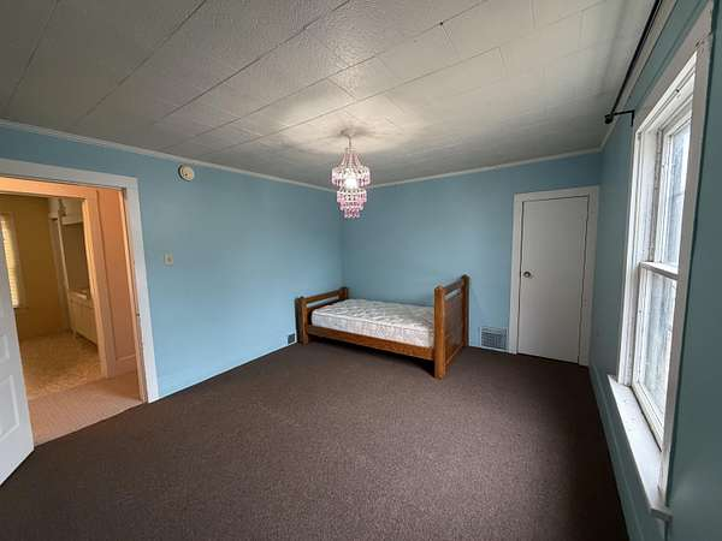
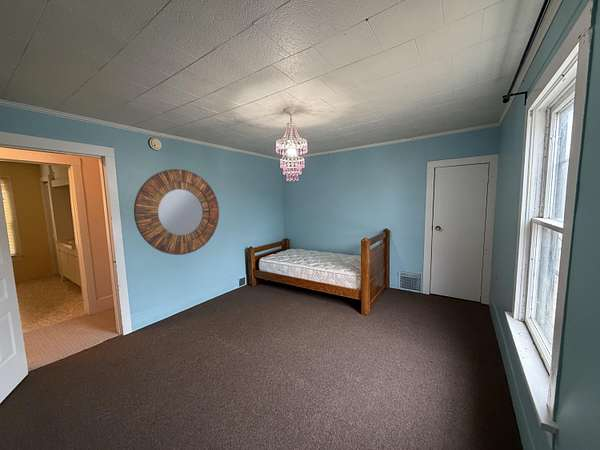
+ home mirror (182, 212)
